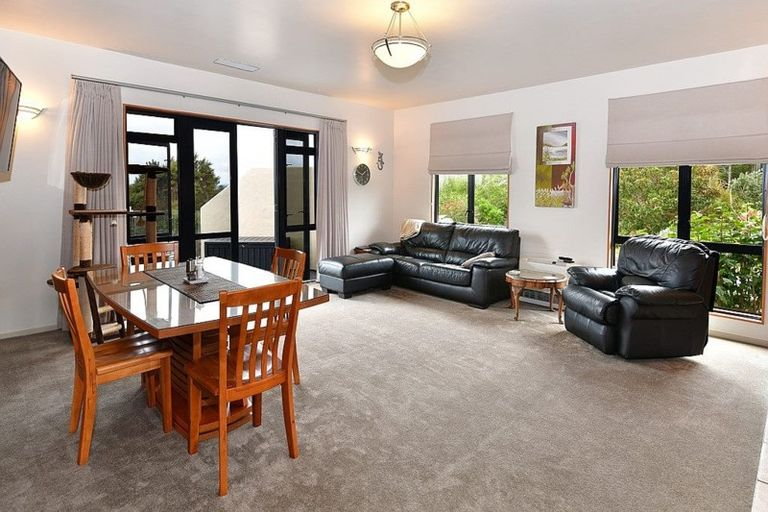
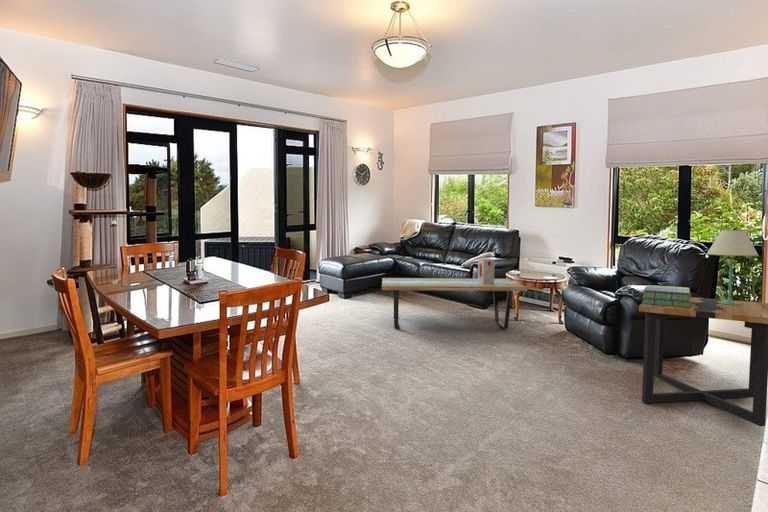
+ stack of books (666, 295)
+ table lamp (731, 266)
+ side table (703, 317)
+ coffee table (448, 290)
+ decorative box (486, 270)
